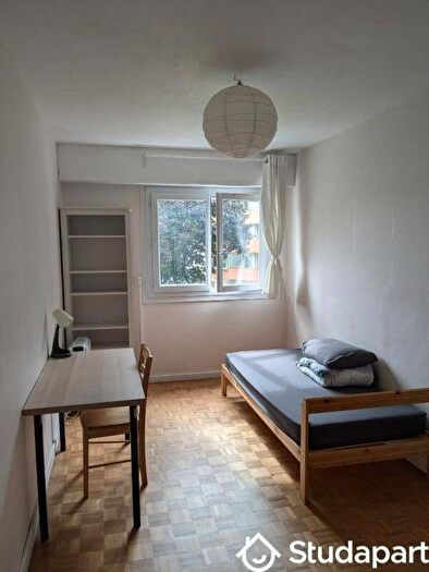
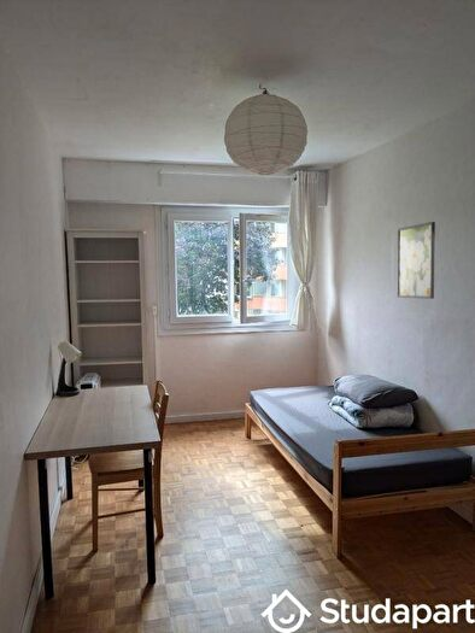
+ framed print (415, 262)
